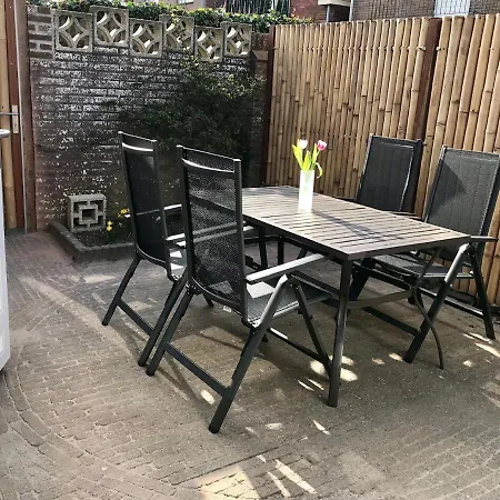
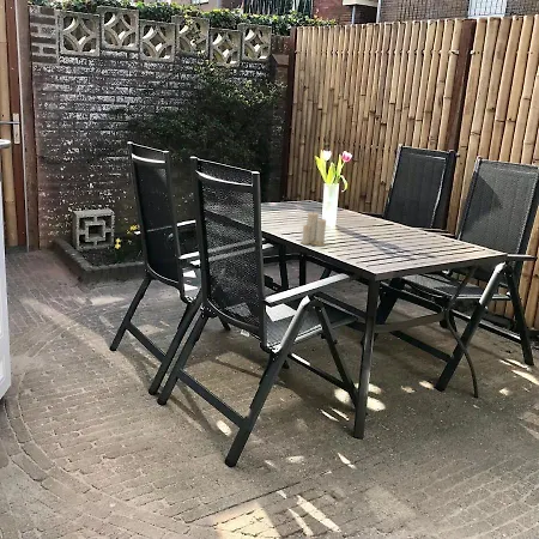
+ candle (313, 226)
